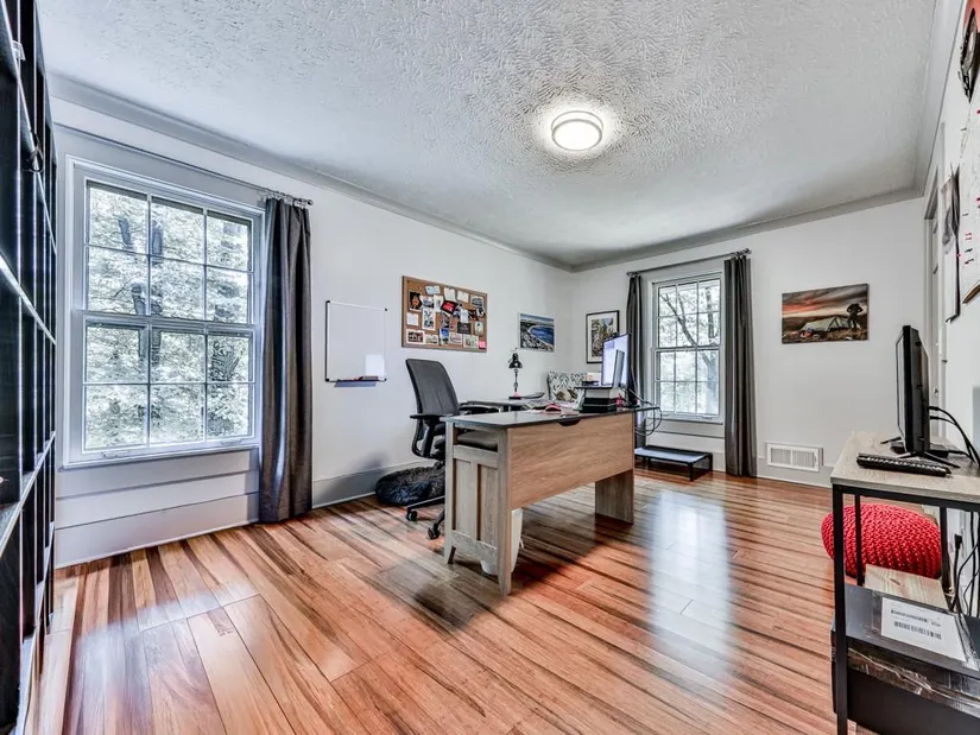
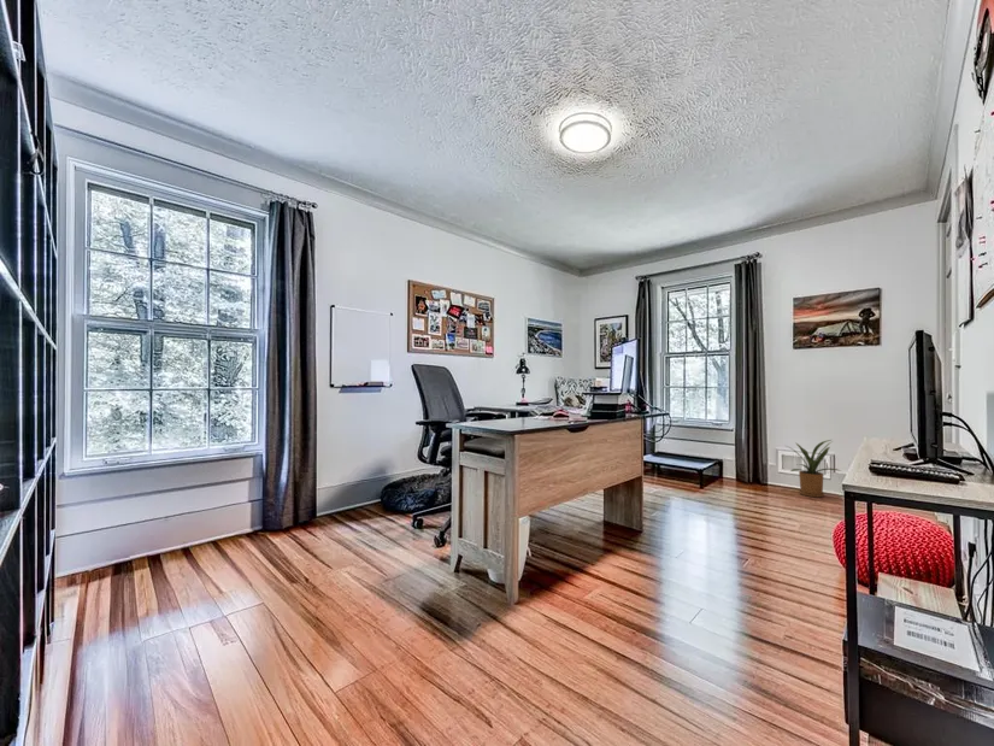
+ house plant (810, 465)
